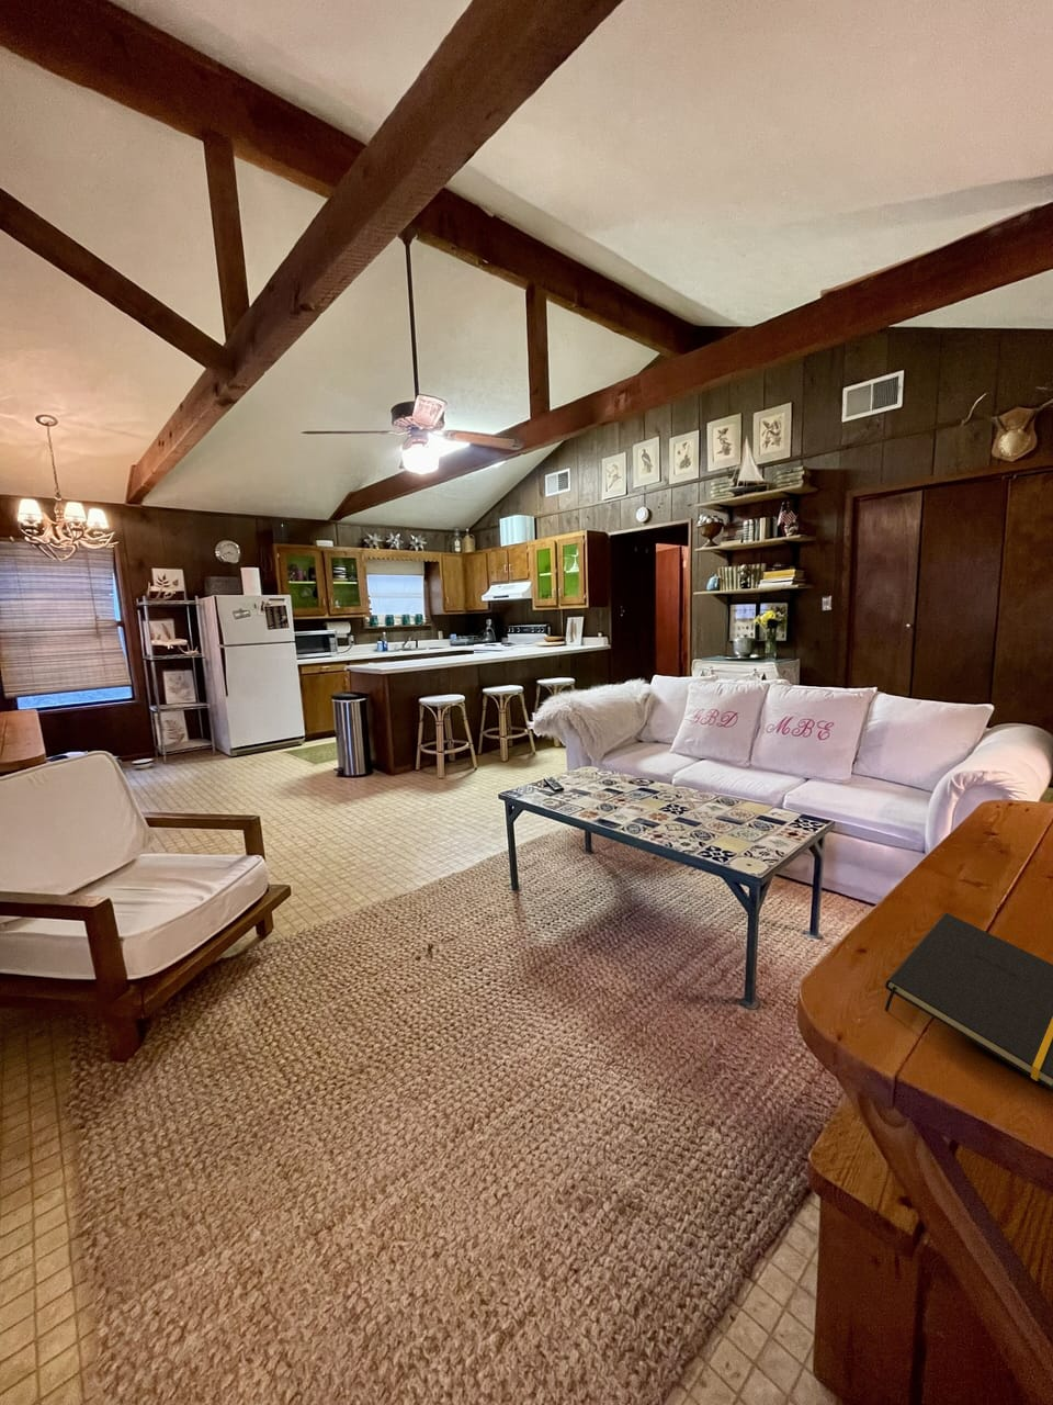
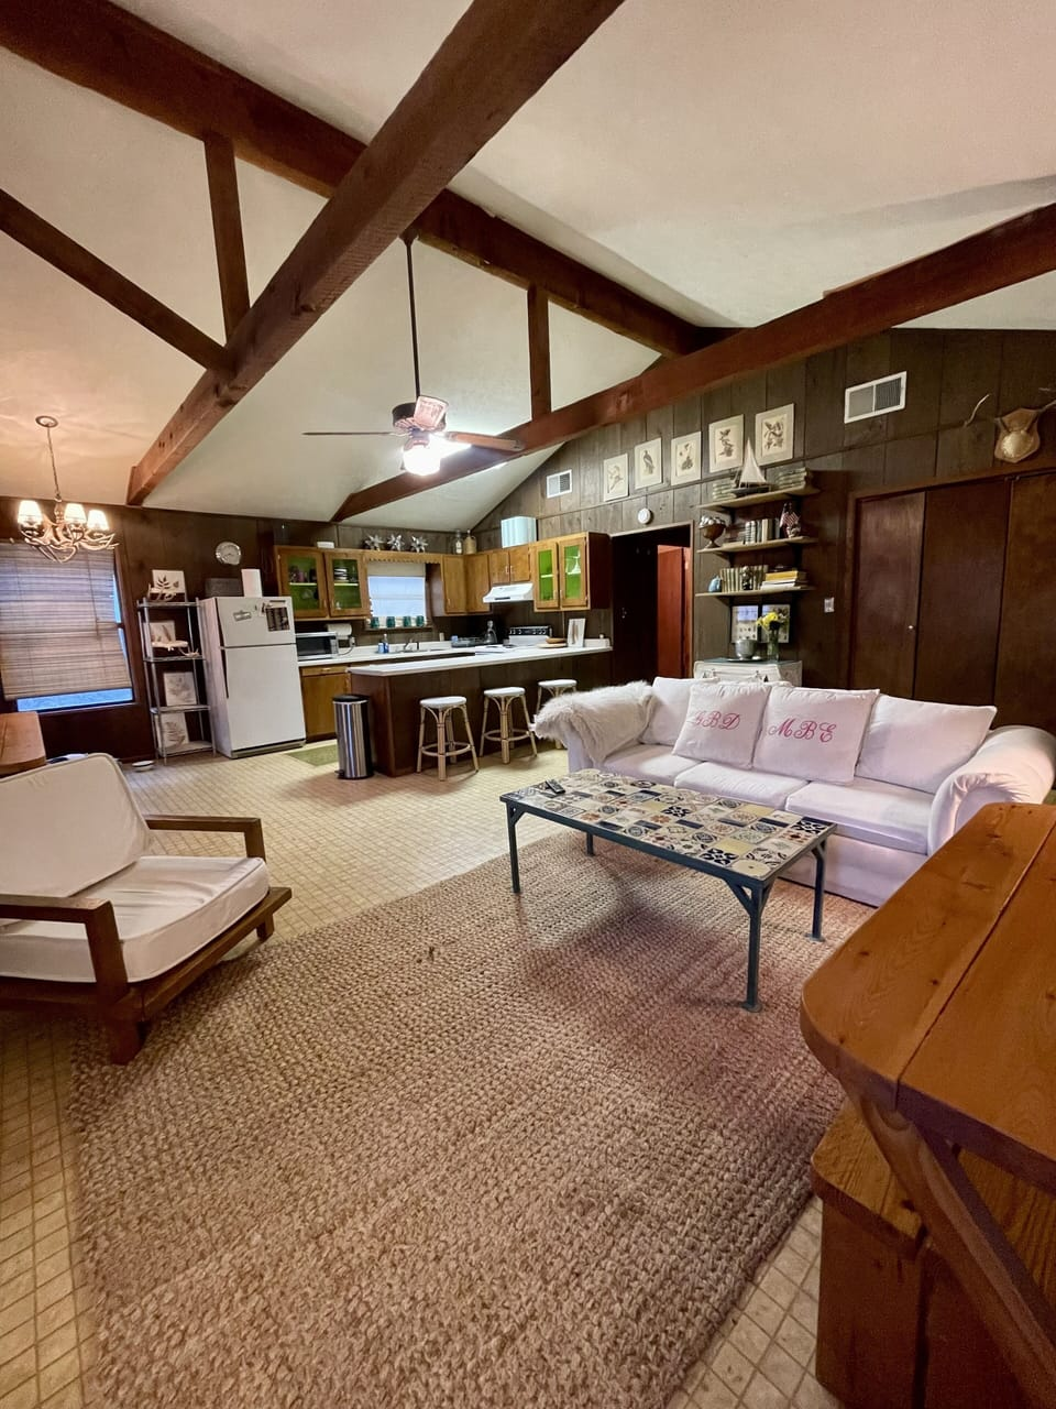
- notepad (989, 986)
